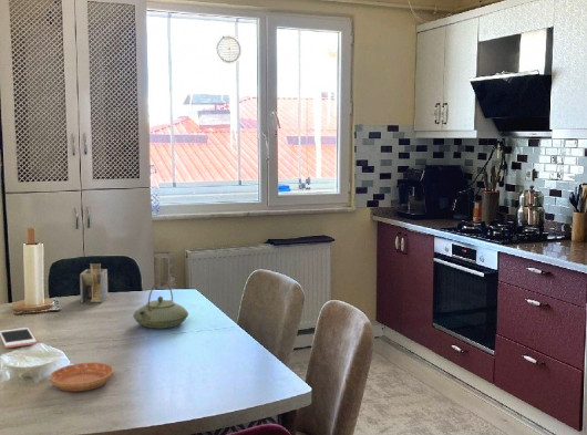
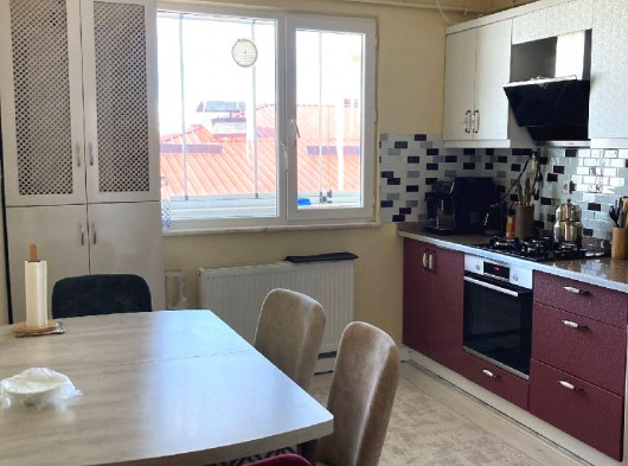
- cell phone (17, 336)
- napkin holder (93, 280)
- saucer (82, 377)
- teapot (158, 303)
